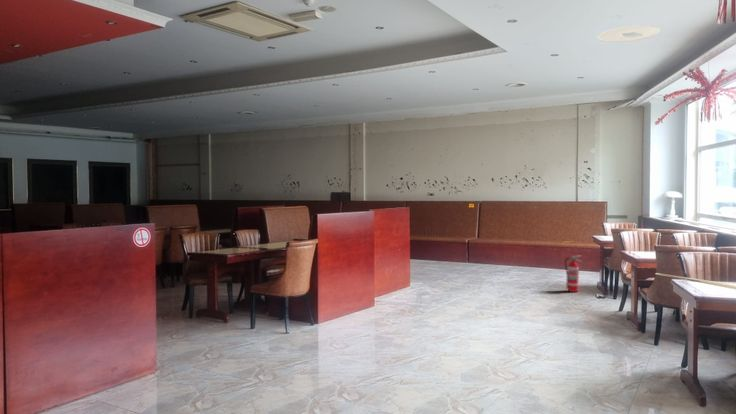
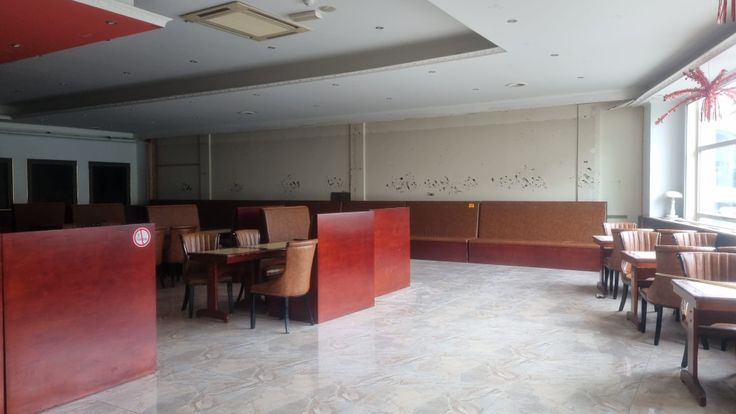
- ceiling light (628, 31)
- fire extinguisher (572, 273)
